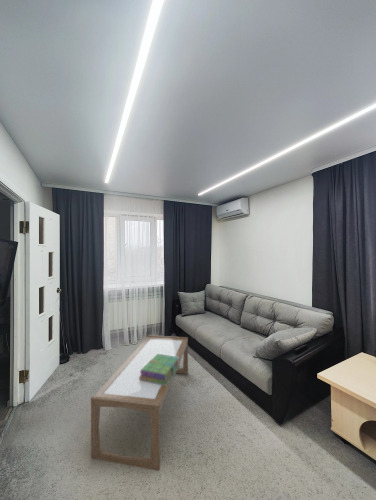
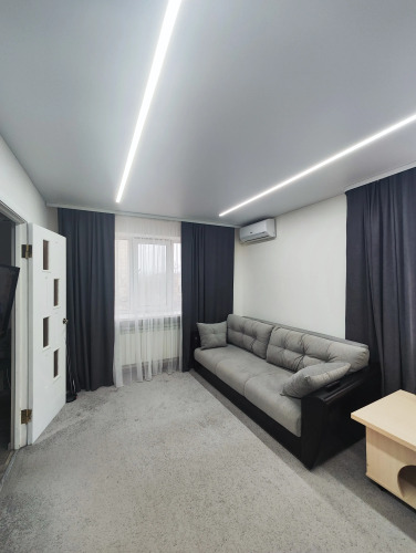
- coffee table (152, 383)
- stack of books (160, 366)
